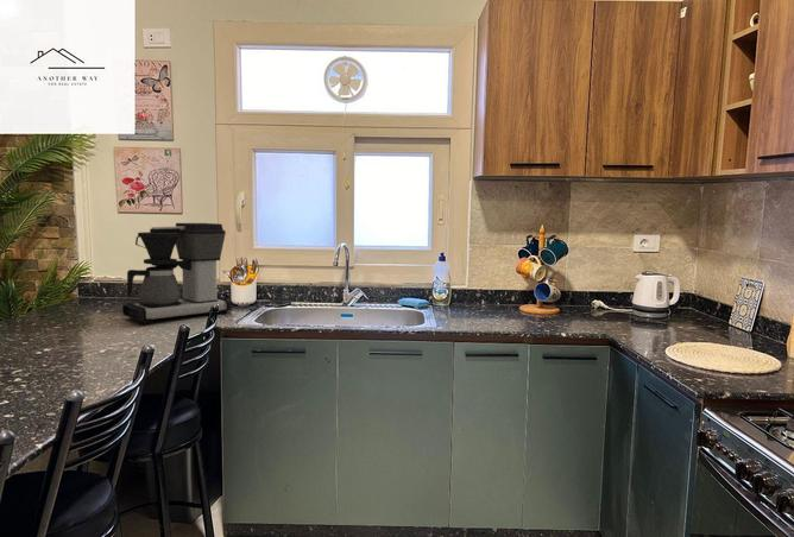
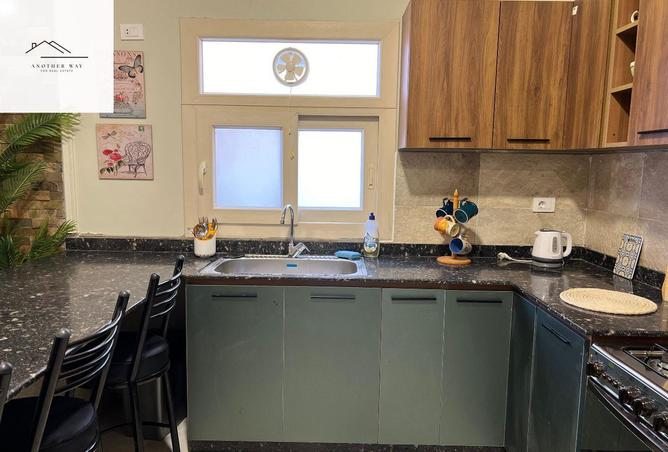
- coffee maker (175, 267)
